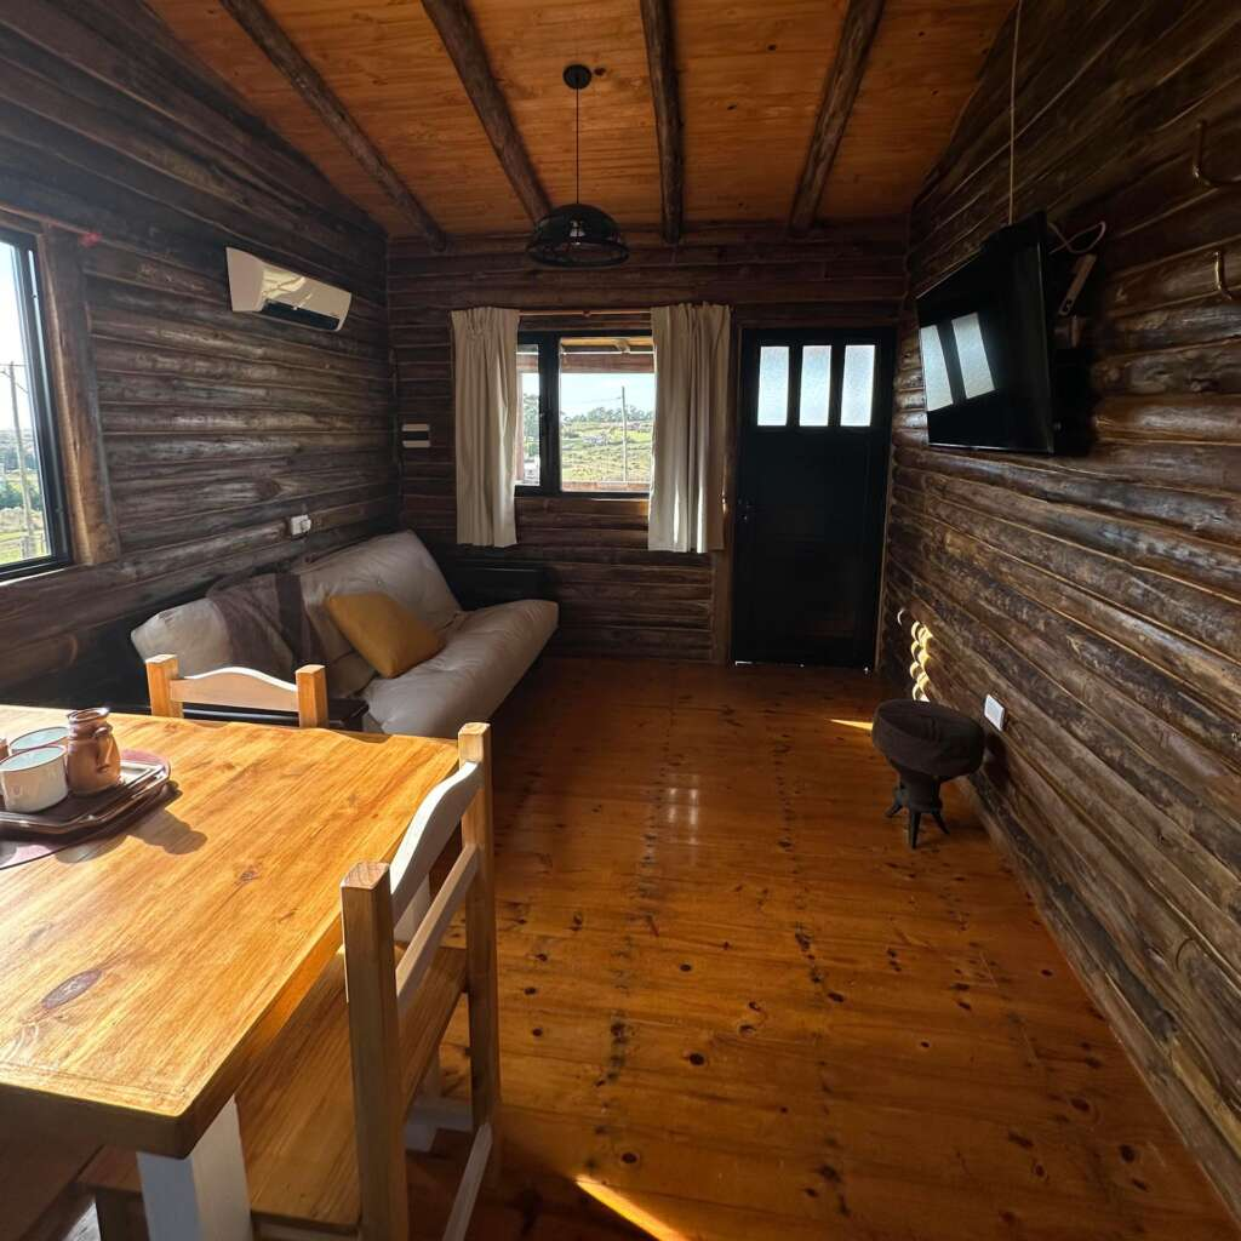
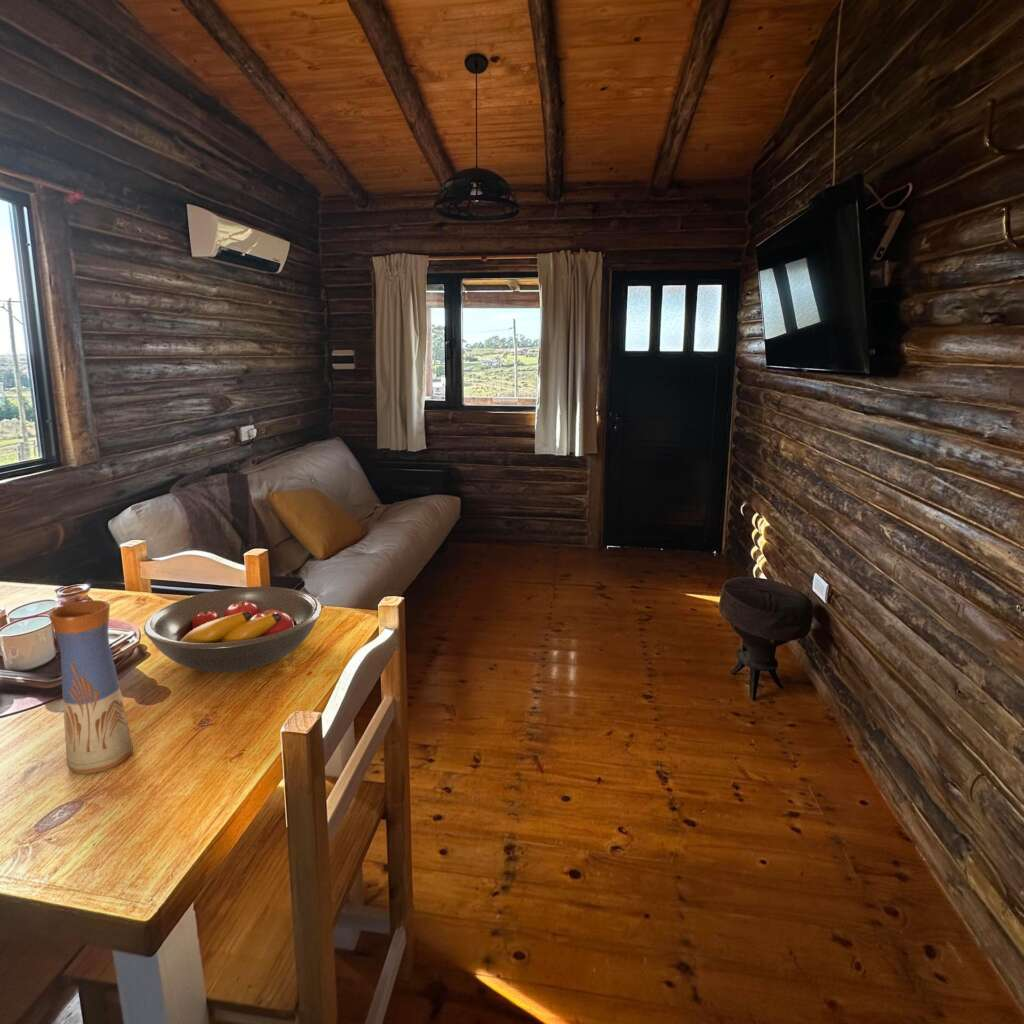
+ vase (90, 685)
+ fruit bowl (237, 628)
